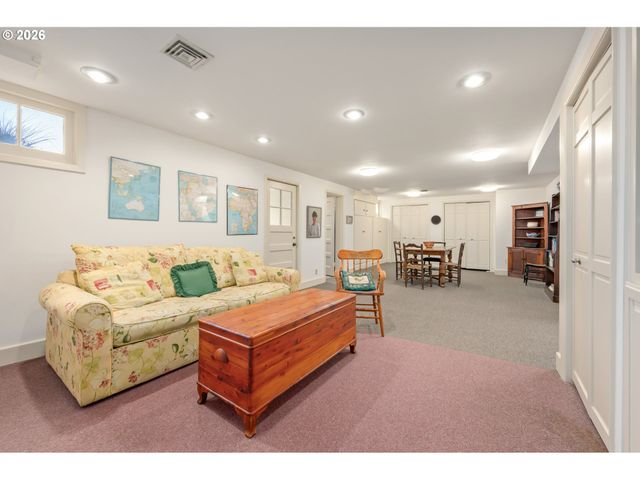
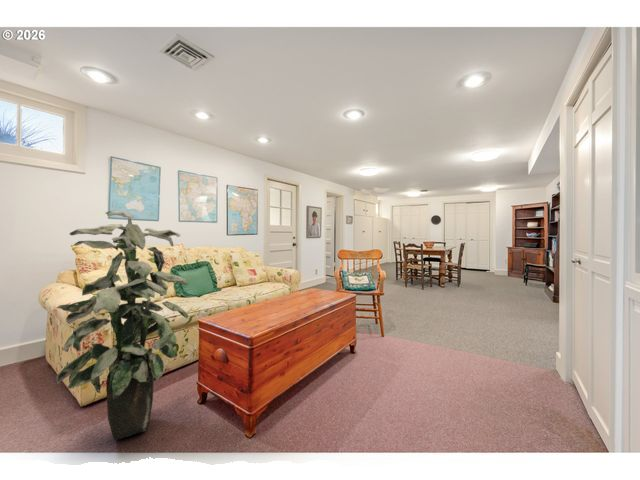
+ indoor plant (125, 318)
